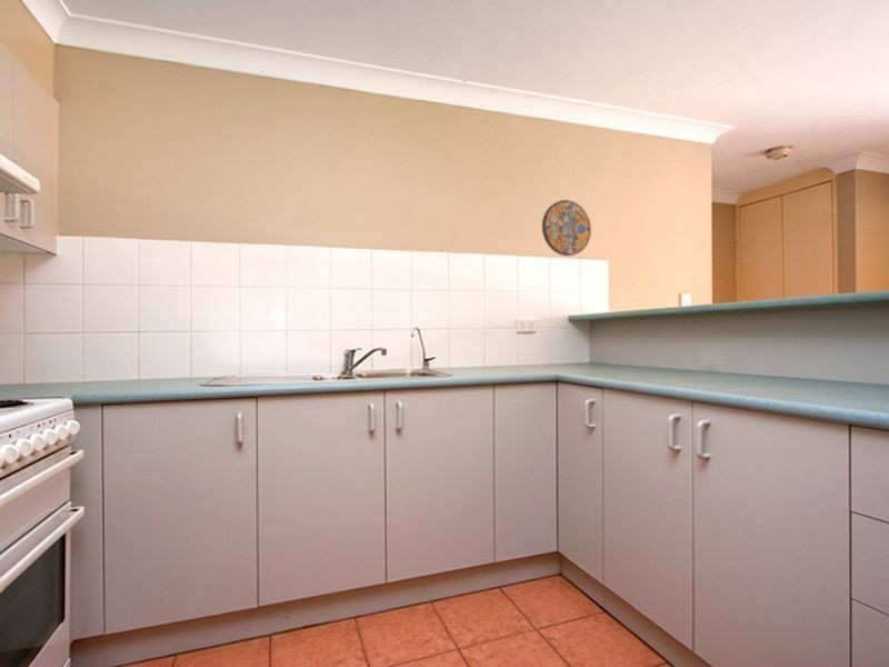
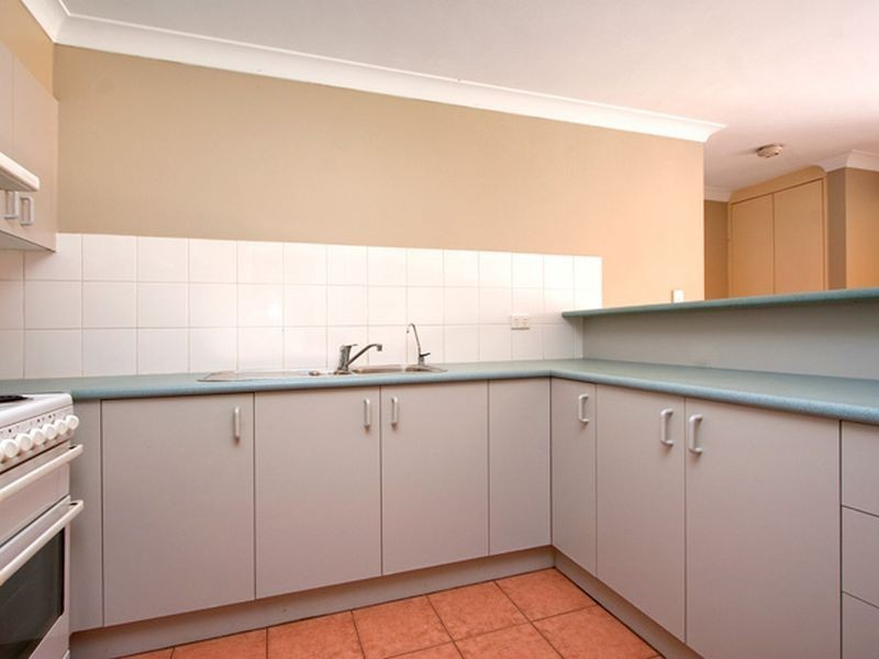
- manhole cover (567, 228)
